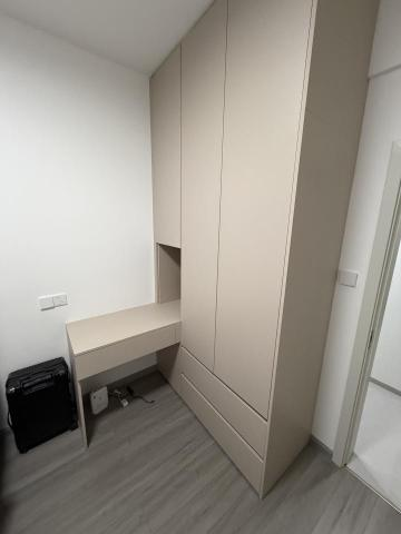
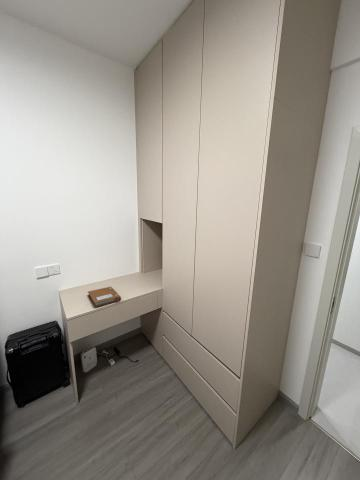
+ notebook (104, 296)
